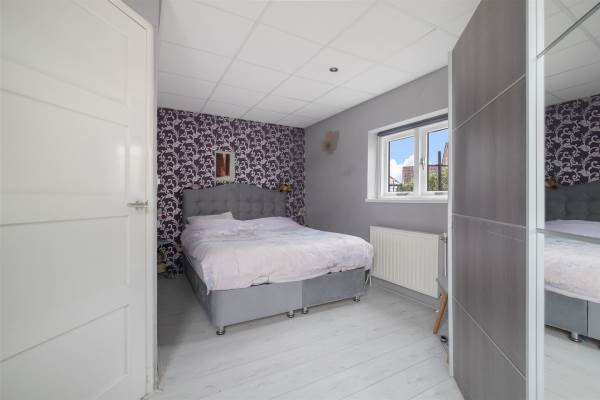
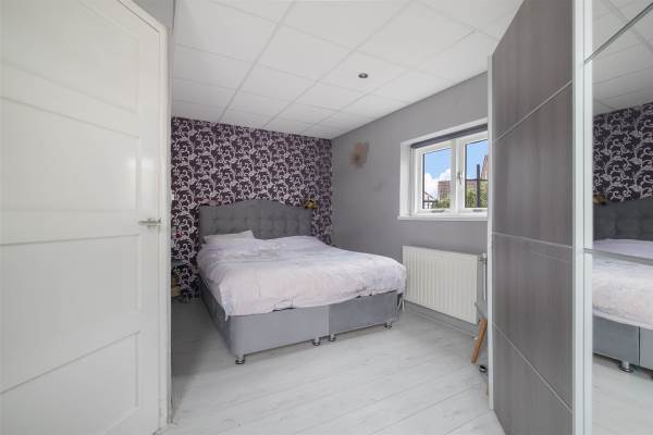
- wall art (224, 166)
